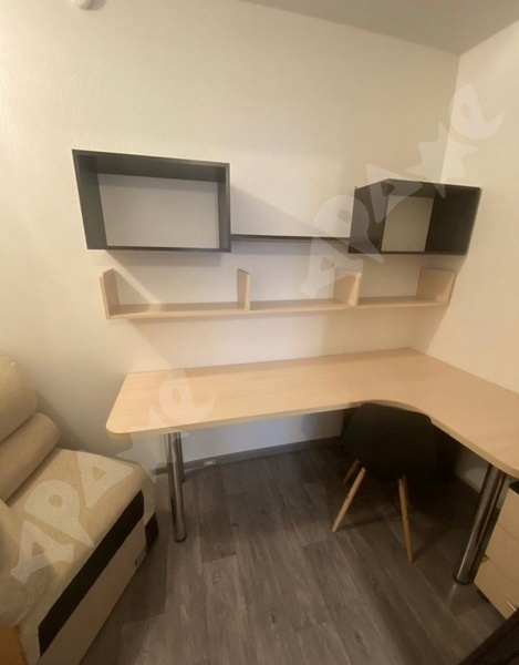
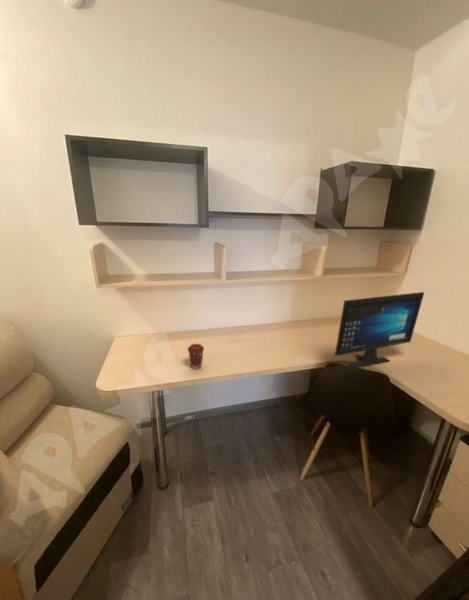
+ computer monitor (370, 327)
+ coffee cup (196, 356)
